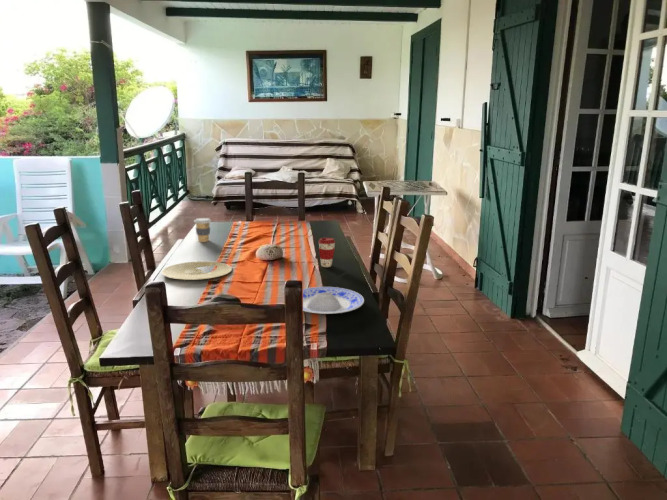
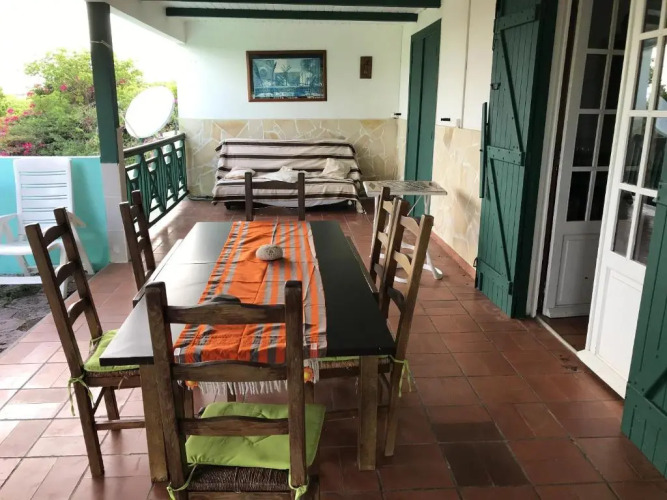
- plate (197, 270)
- coffee cup (326, 252)
- plate (325, 298)
- coffee cup (202, 230)
